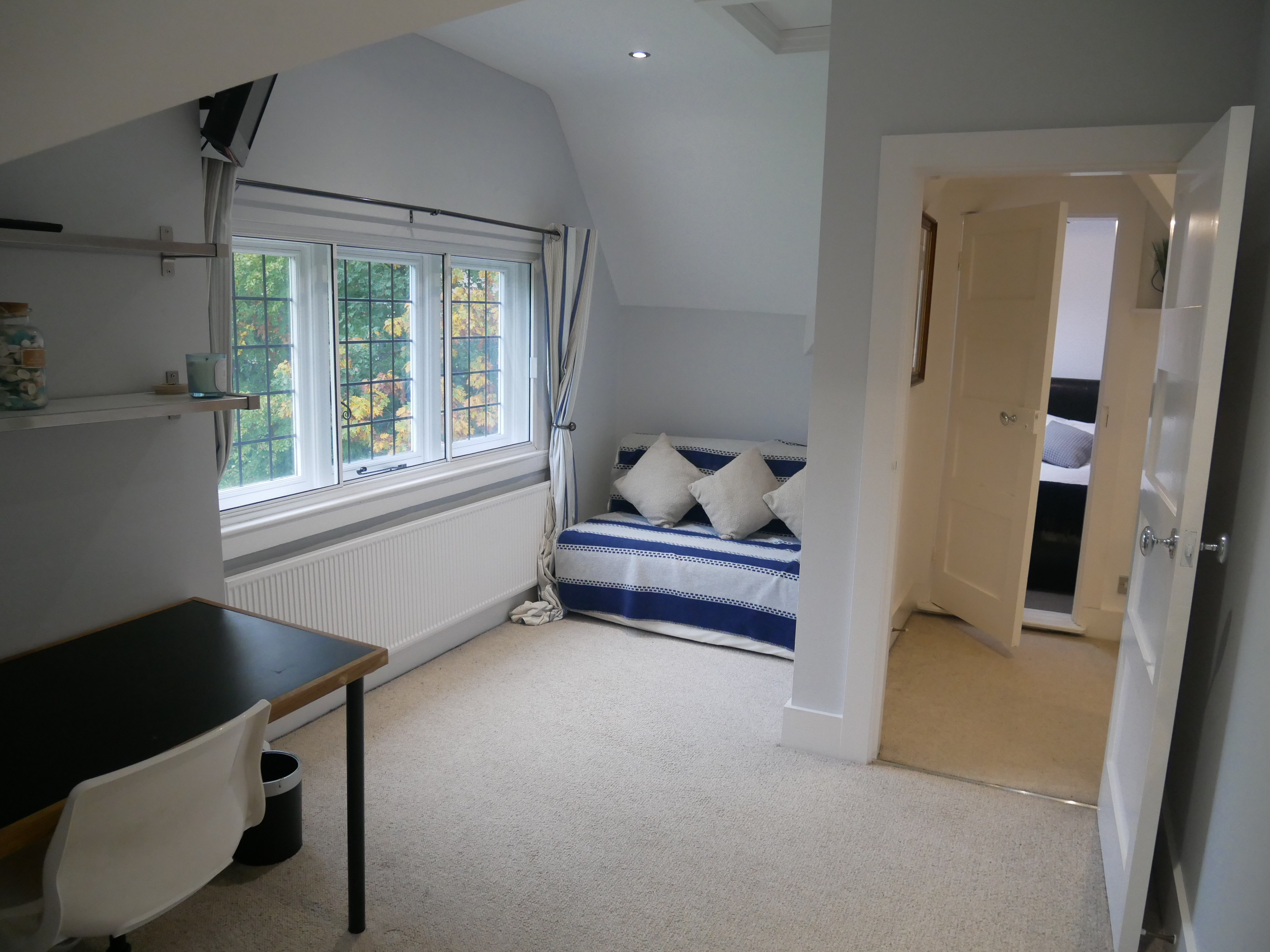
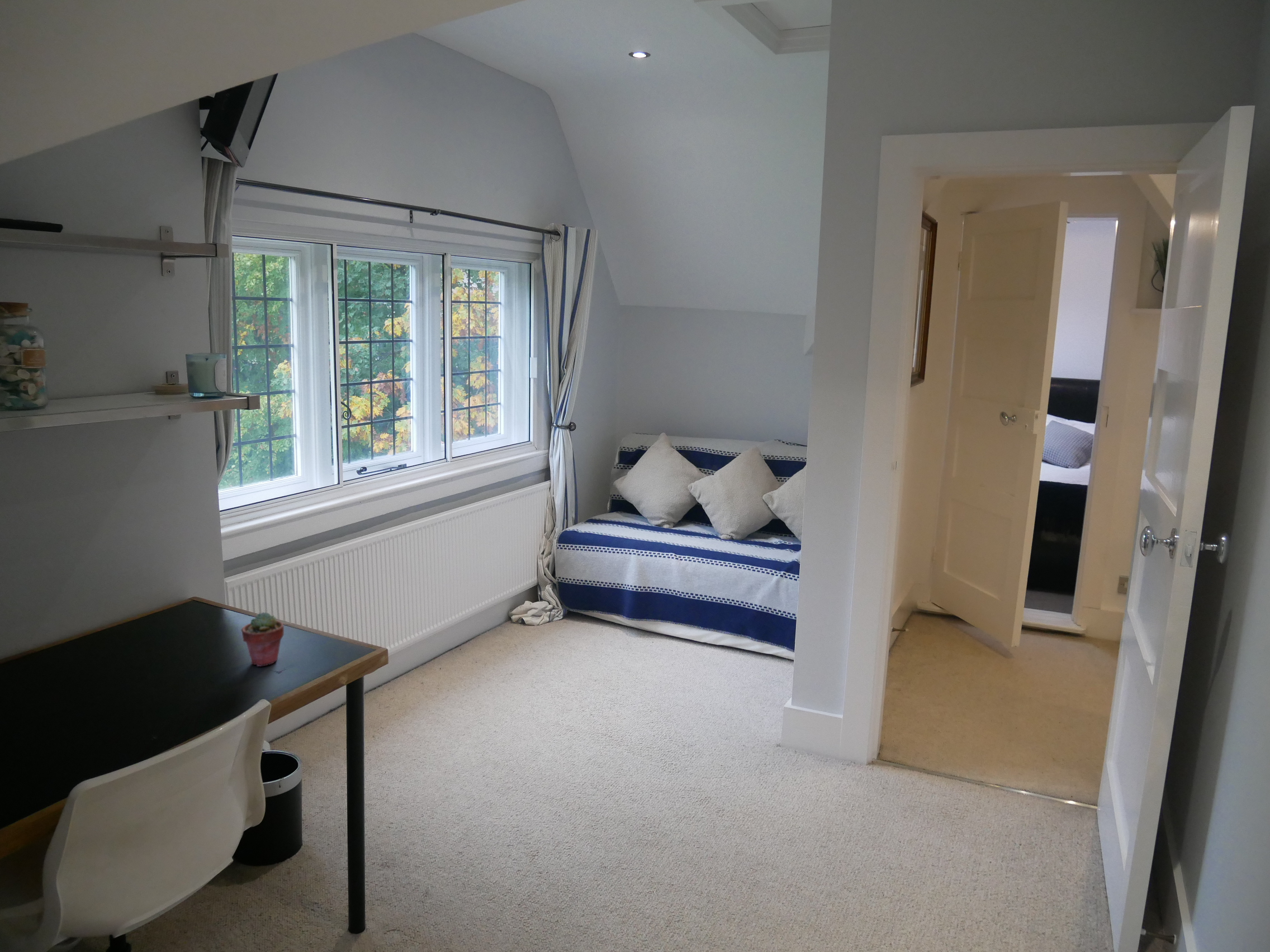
+ potted succulent (263, 636)
